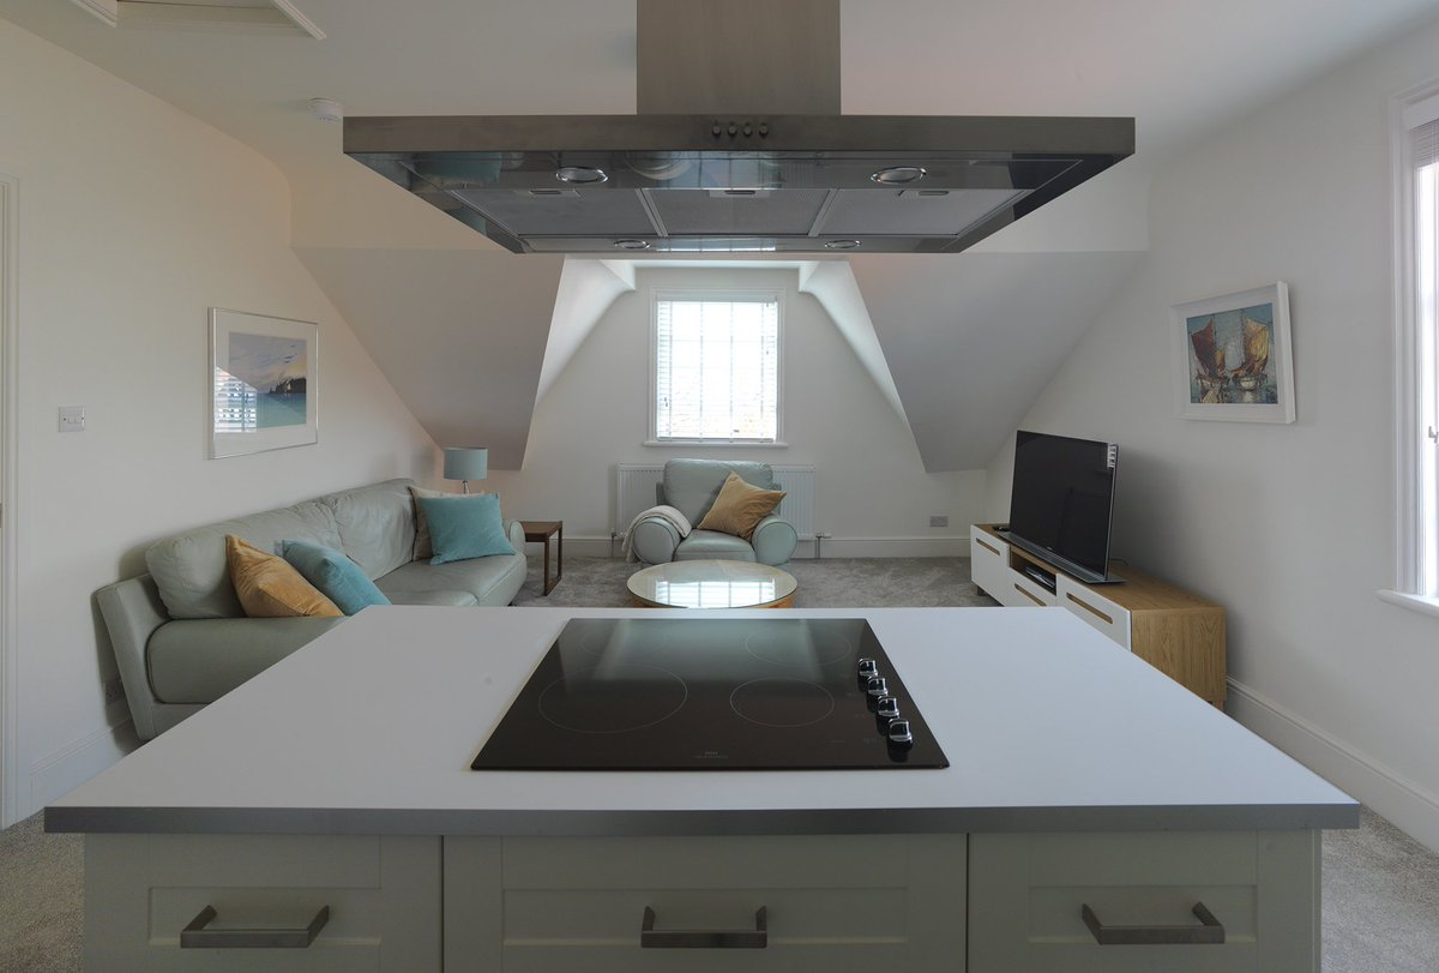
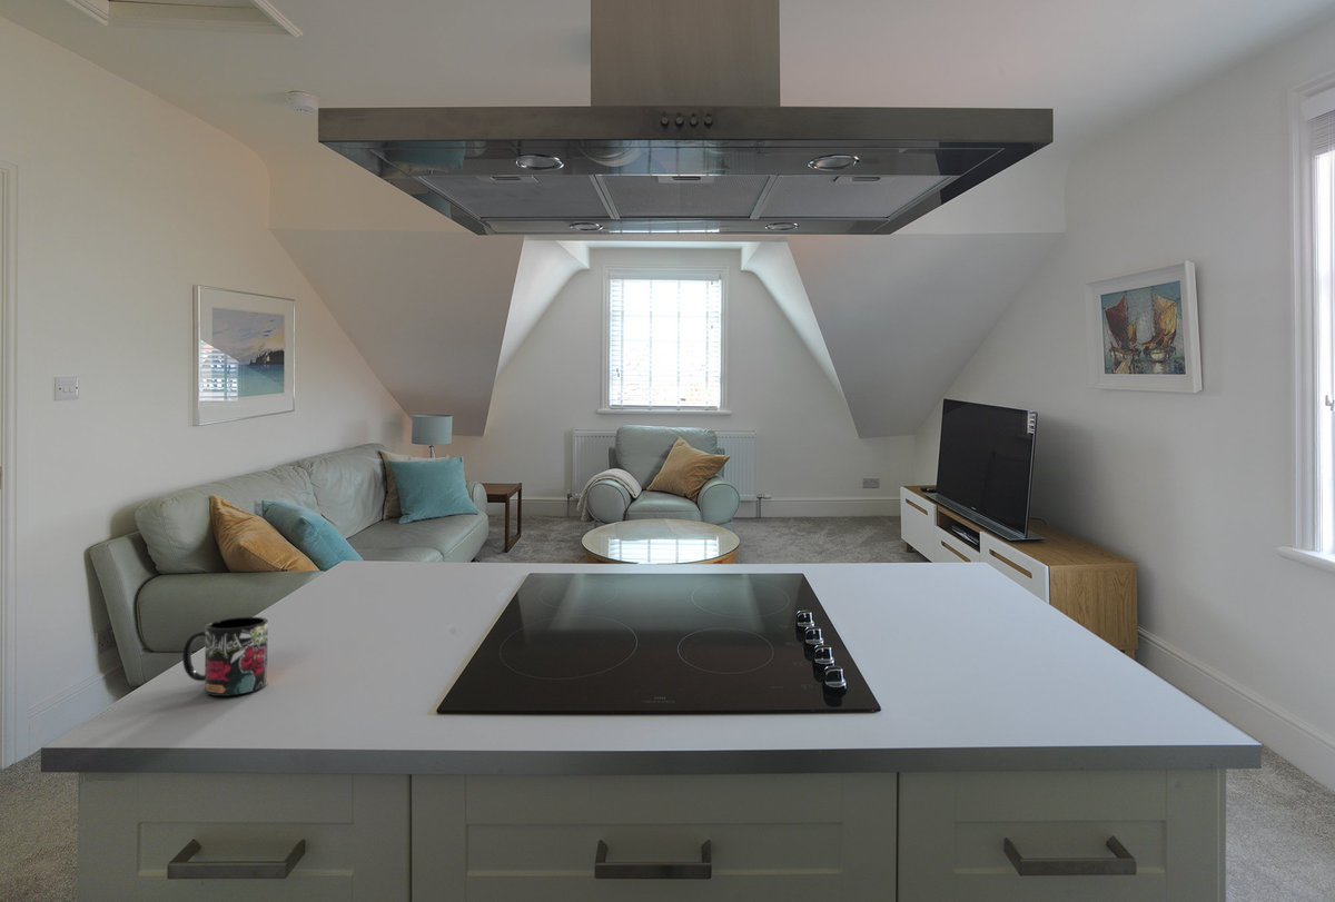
+ mug (224, 654)
